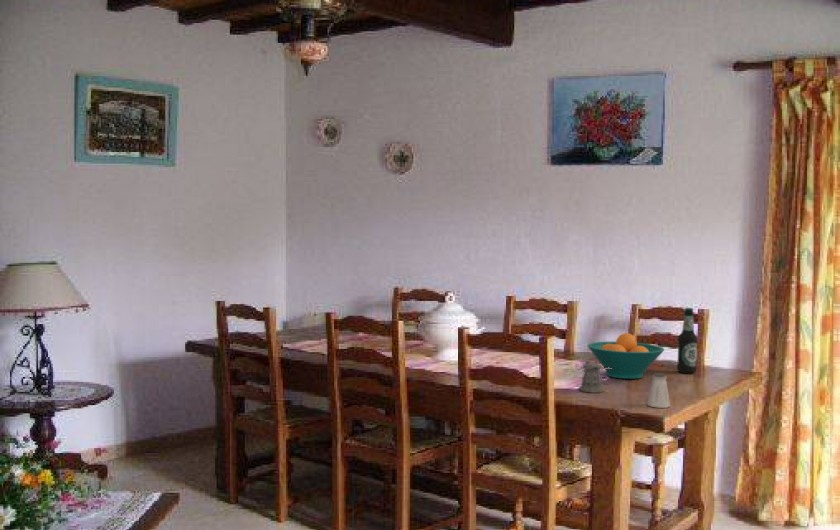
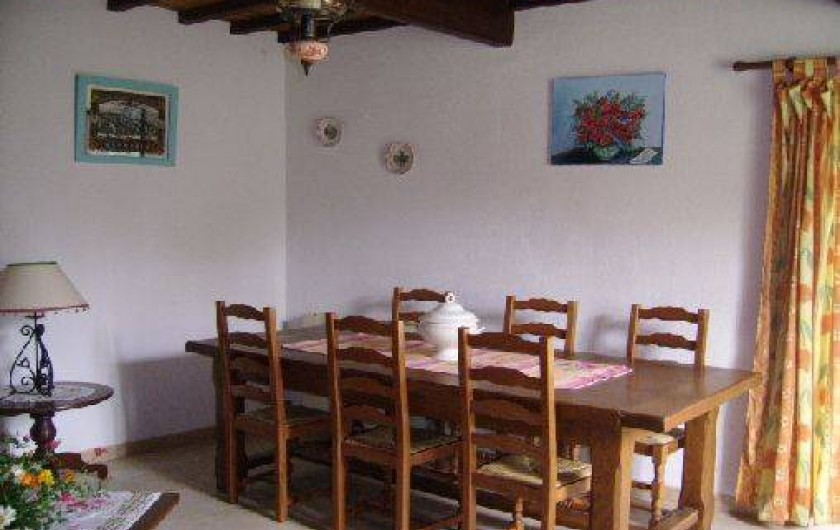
- fruit bowl (625, 354)
- pepper shaker (594, 376)
- saltshaker (659, 389)
- bottle (687, 340)
